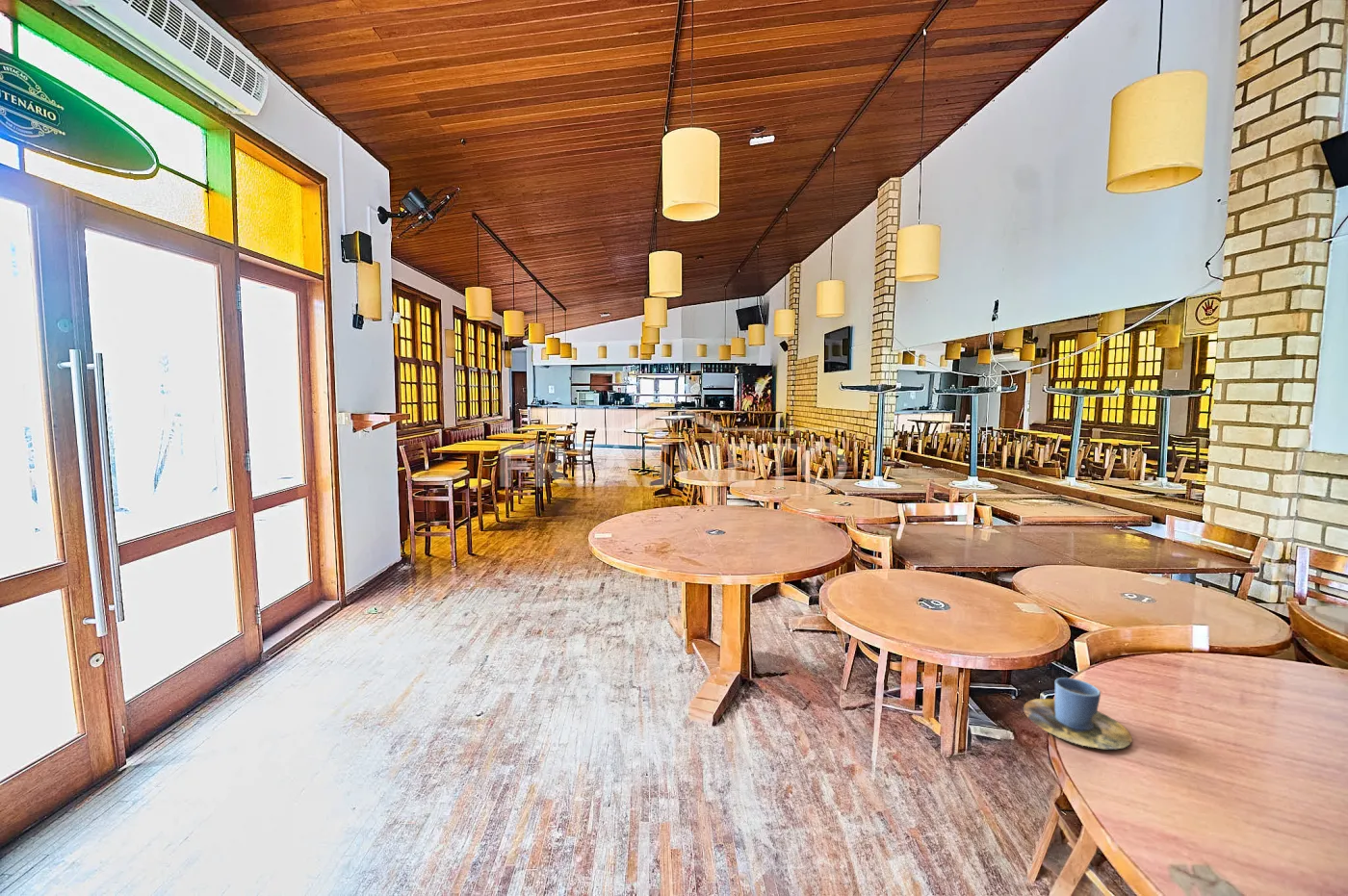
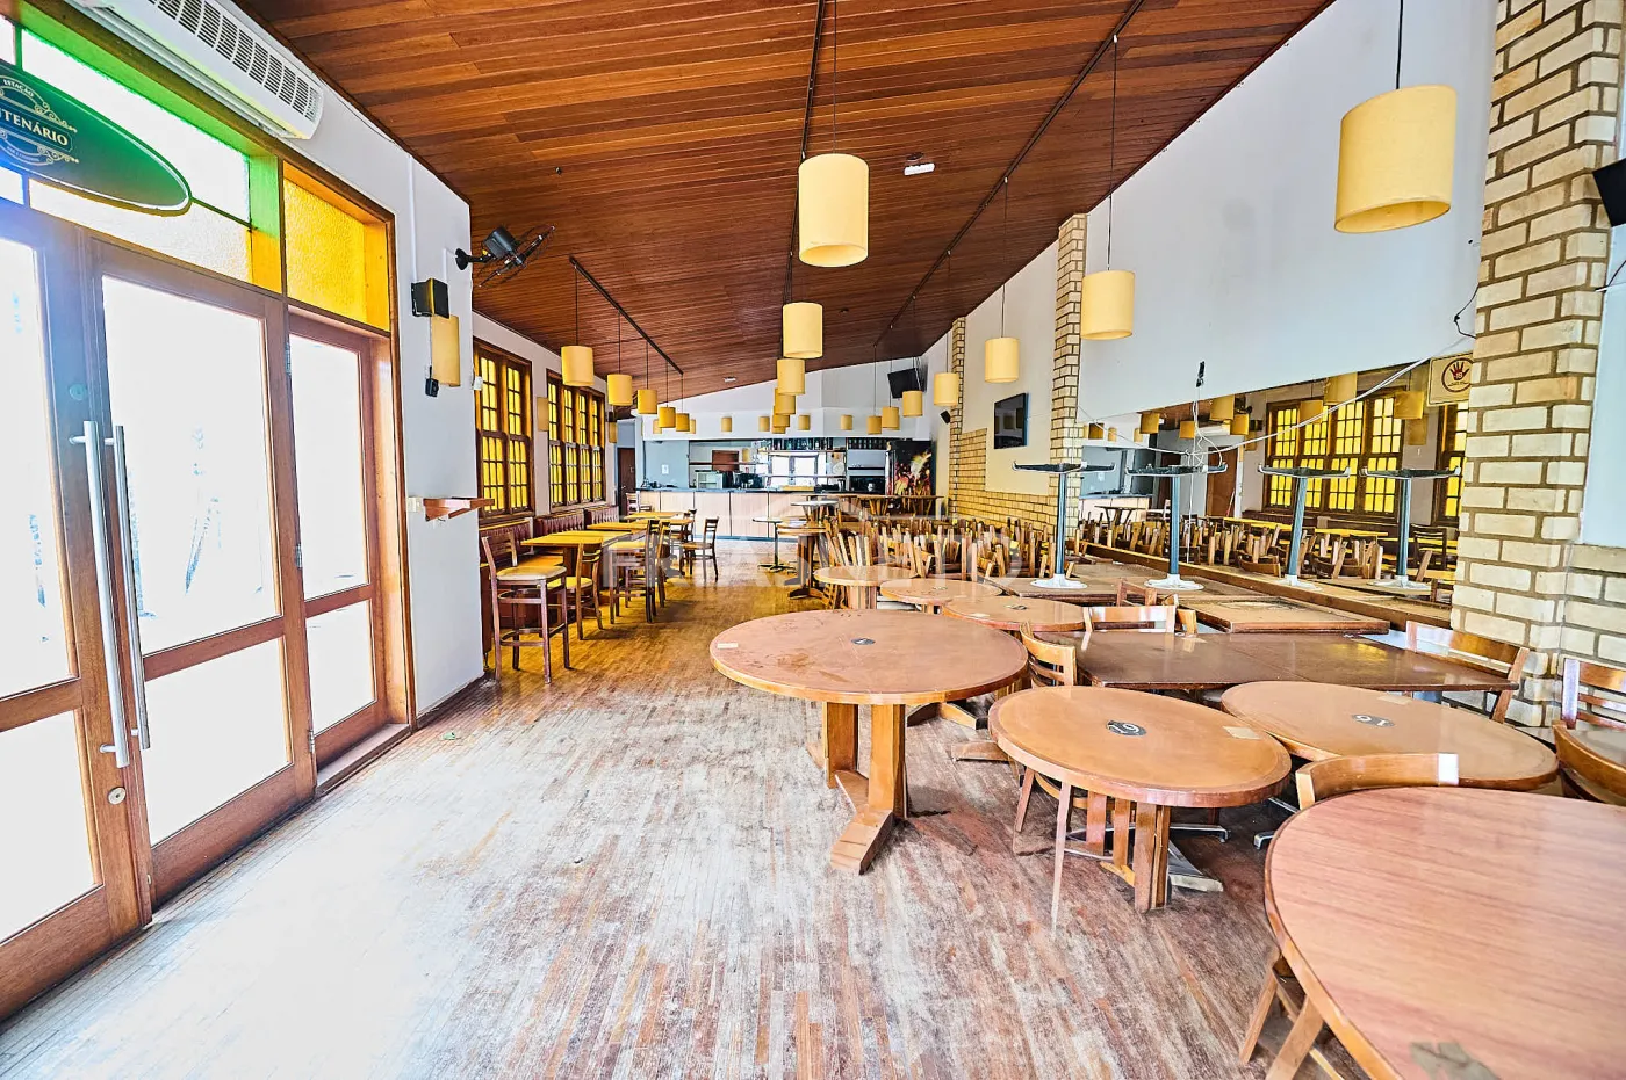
- cup (1076, 704)
